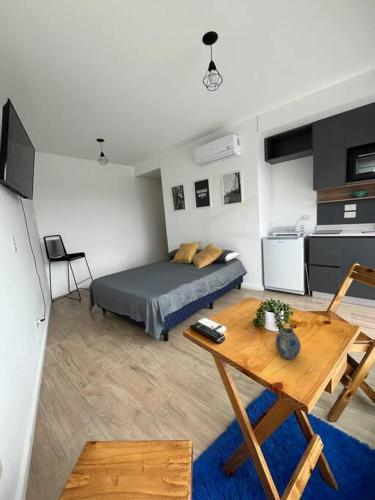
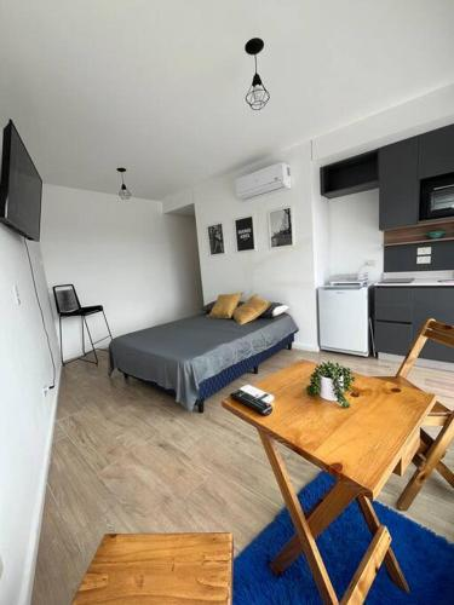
- teapot (287, 342)
